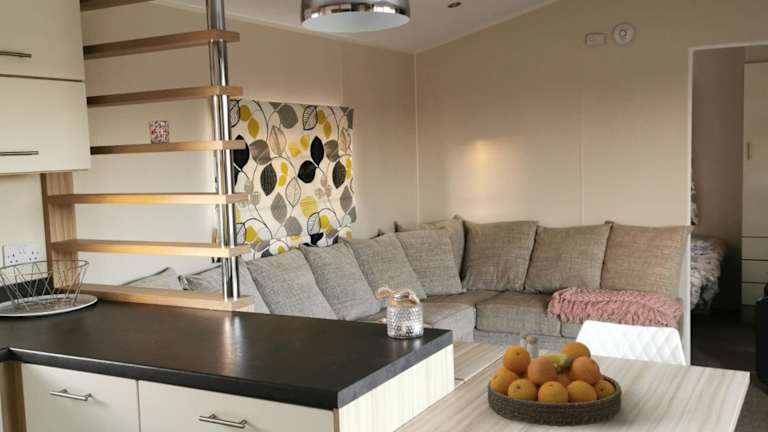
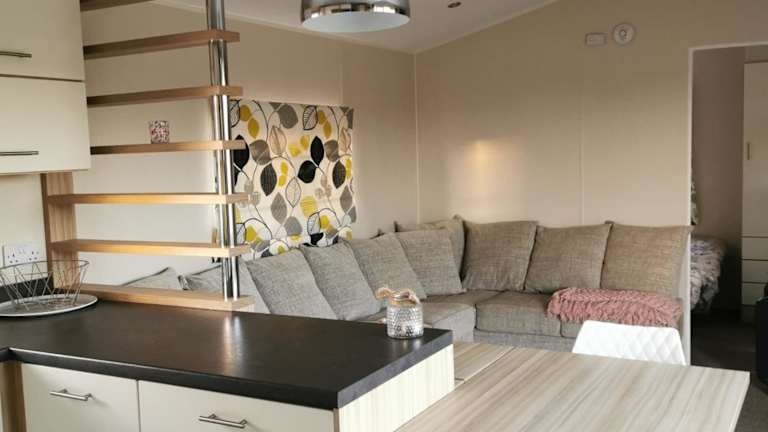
- salt and pepper shaker (529, 347)
- fruit bowl (552, 375)
